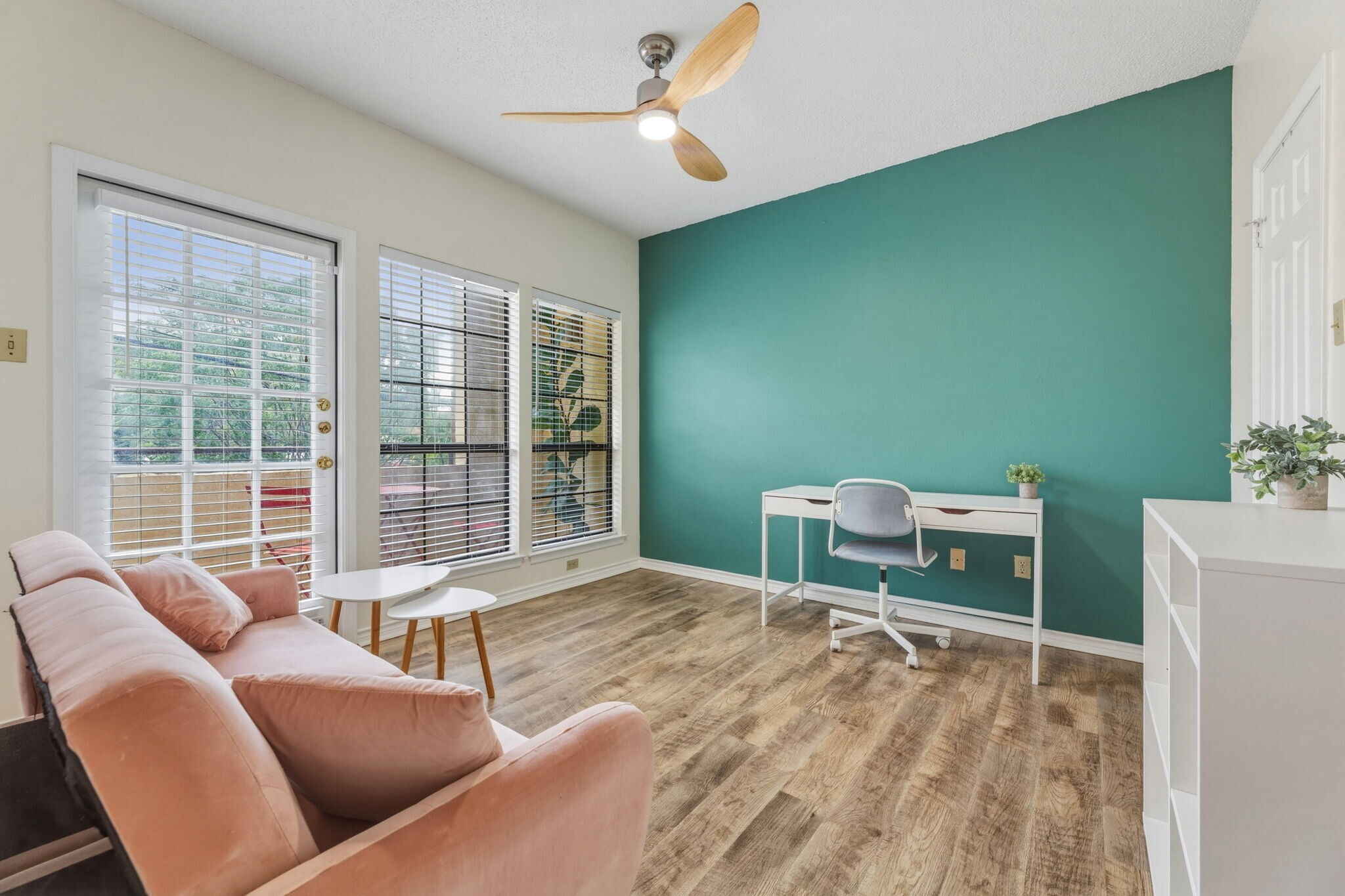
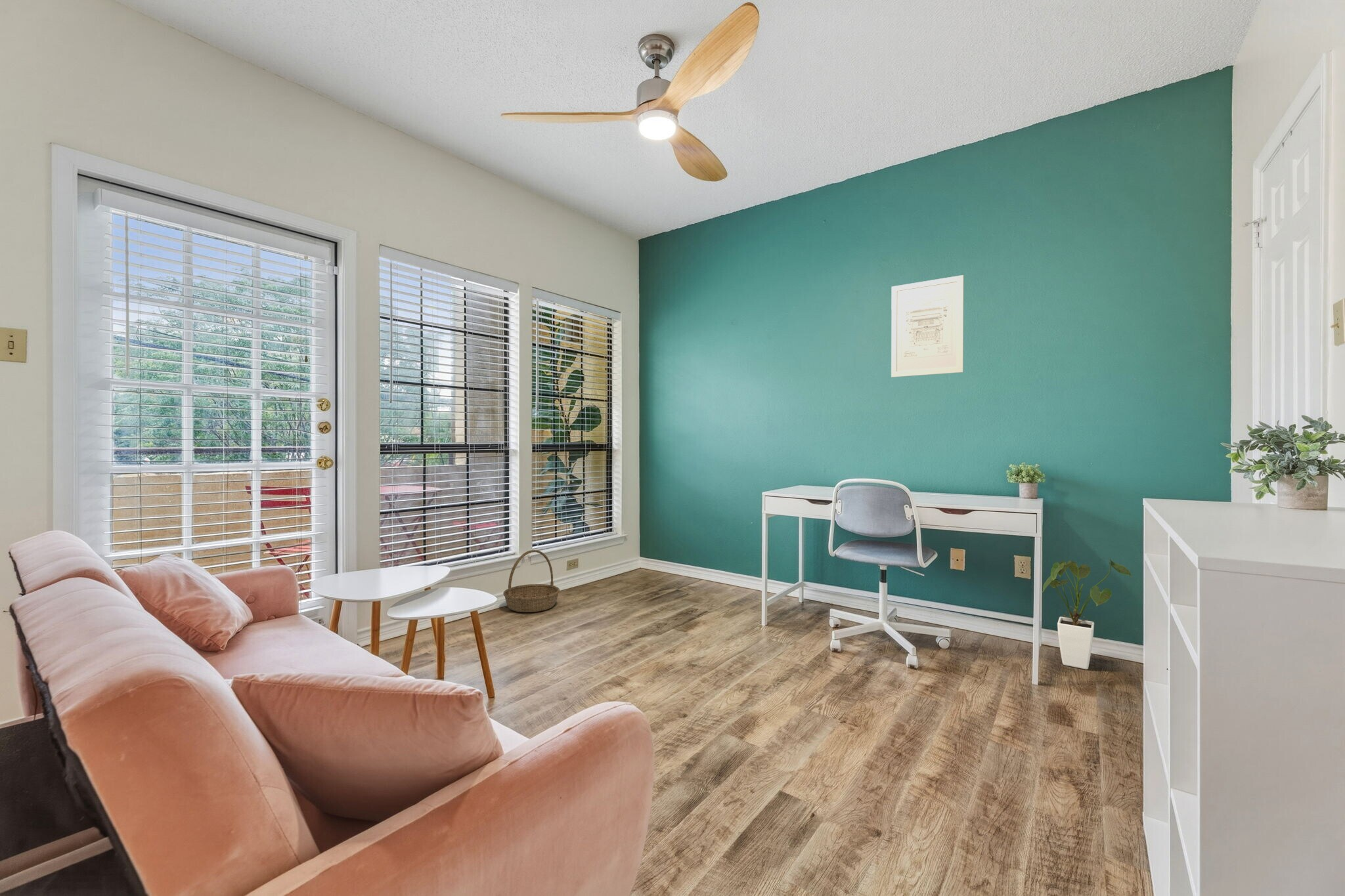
+ house plant (1083, 610)
+ basket (531, 584)
+ wall art (926, 328)
